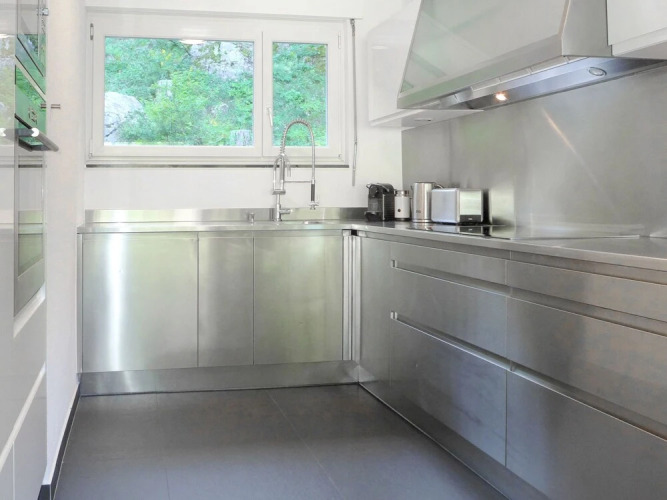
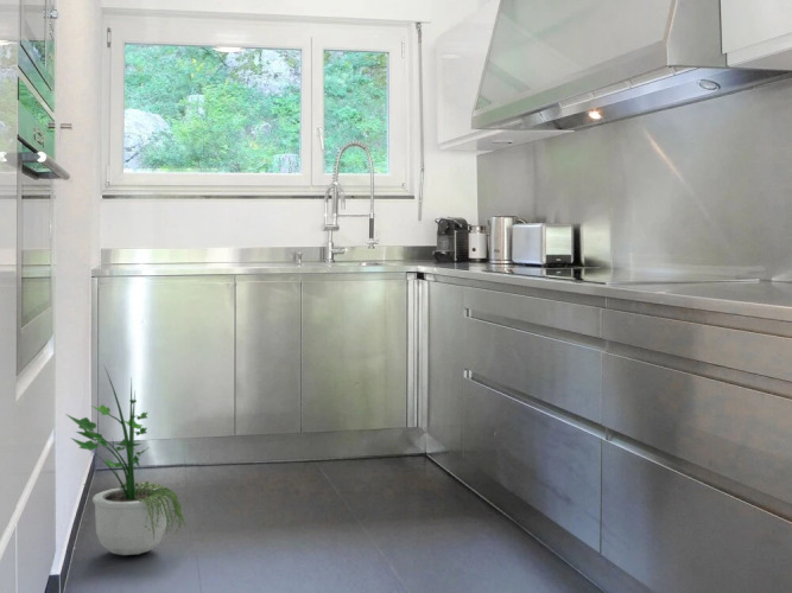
+ potted plant (128, 451)
